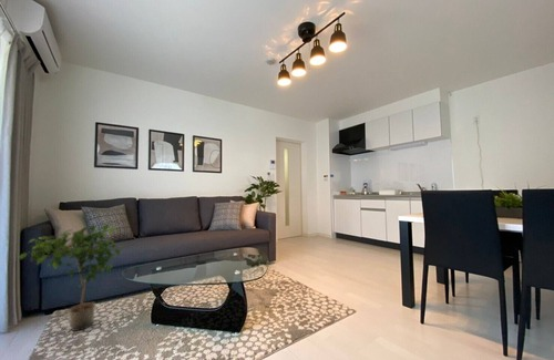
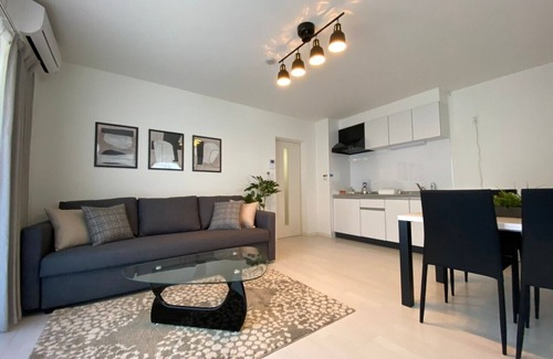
- potted plant (80, 276)
